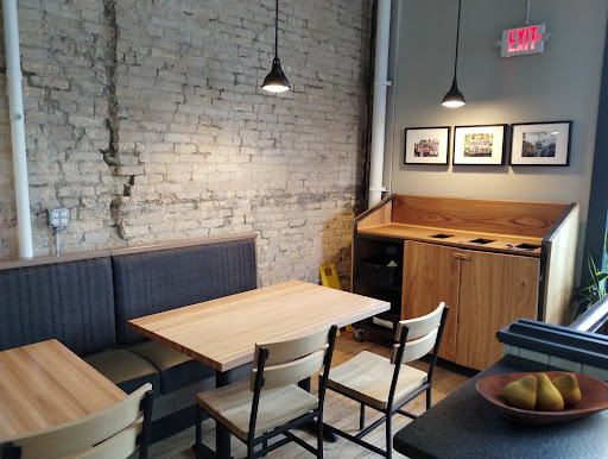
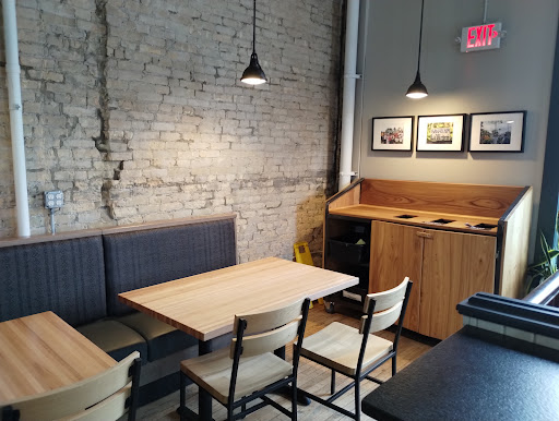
- fruit bowl (547, 391)
